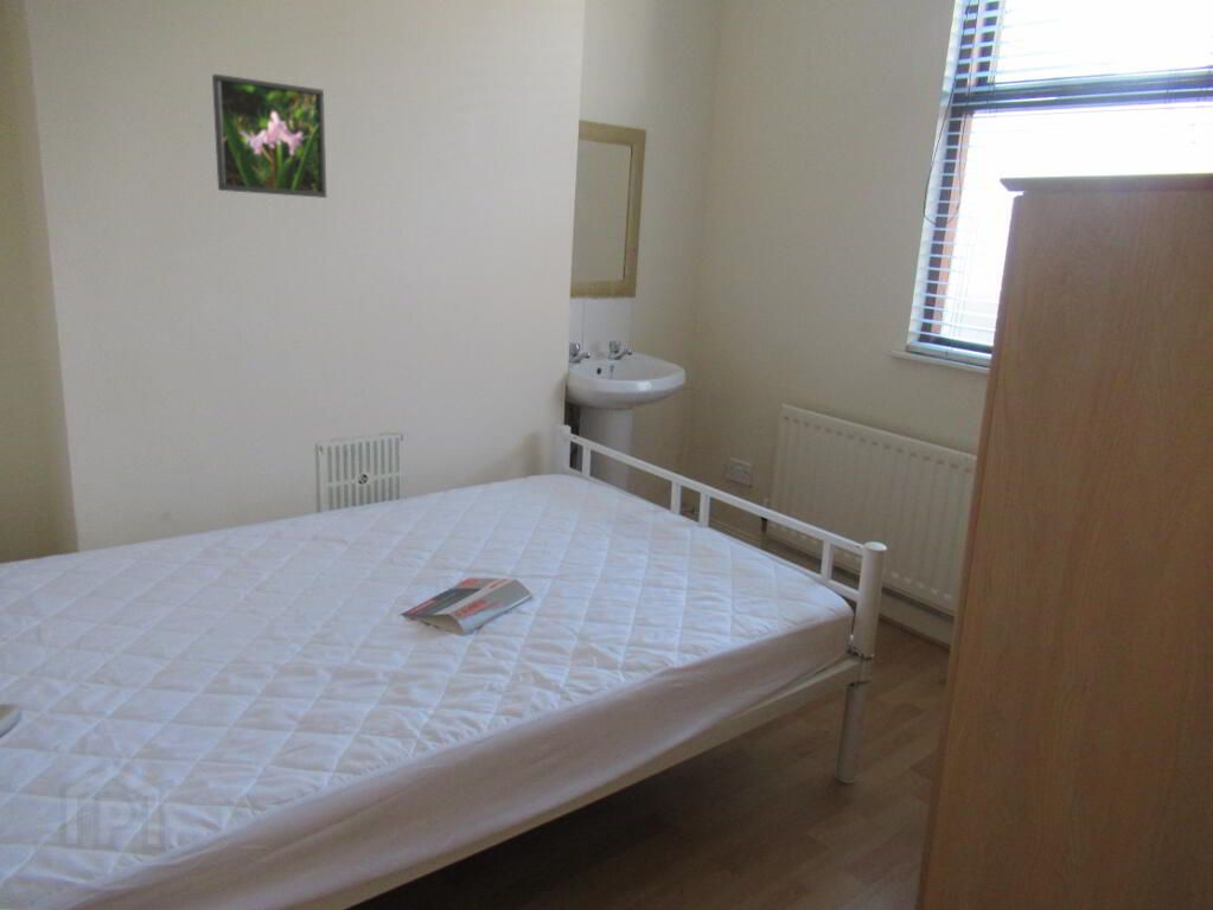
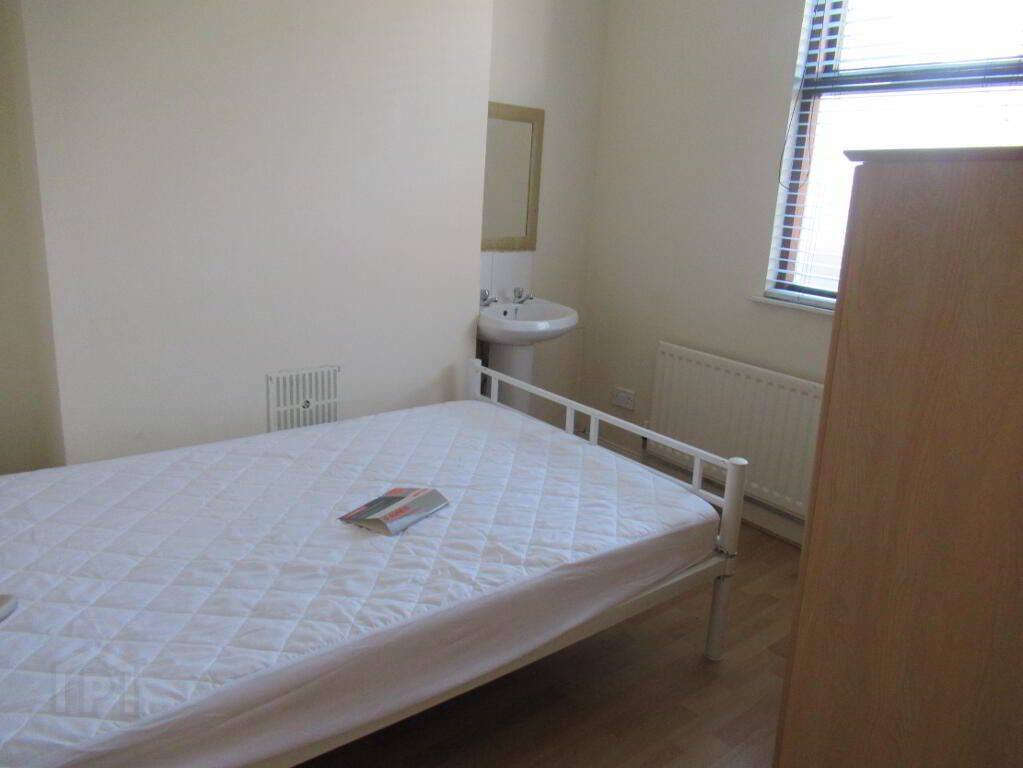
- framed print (272, 139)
